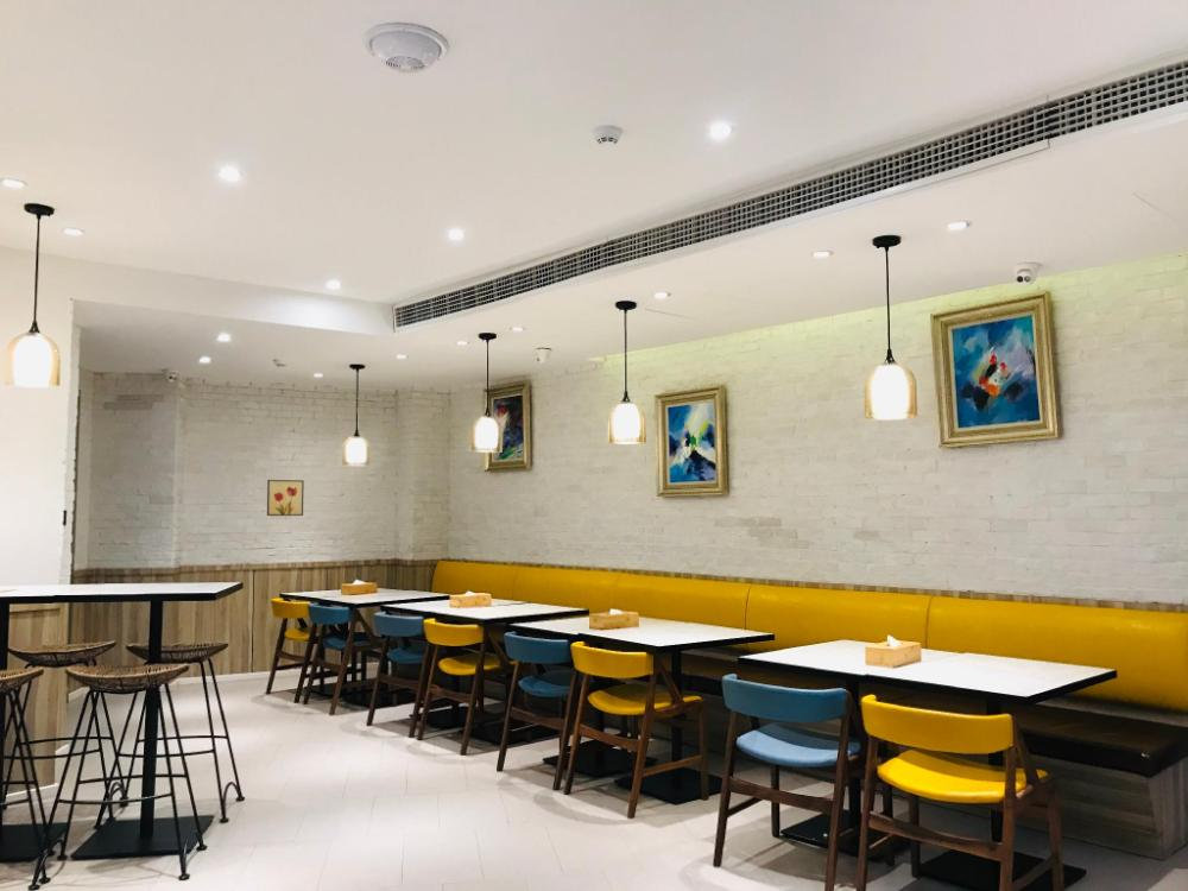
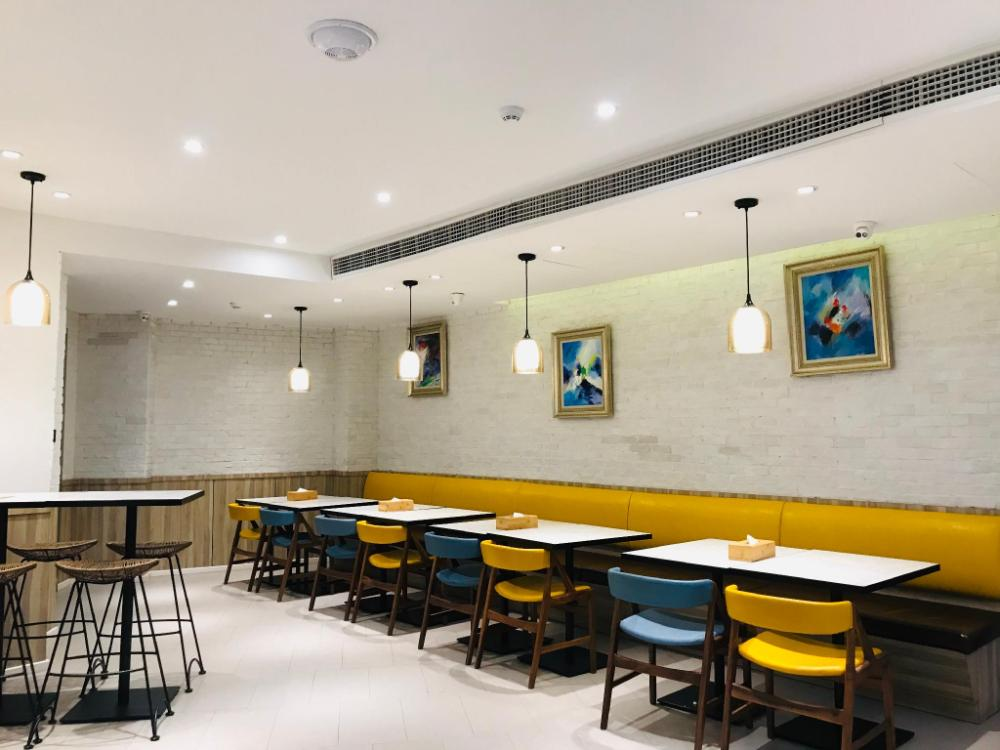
- wall art (285, 498)
